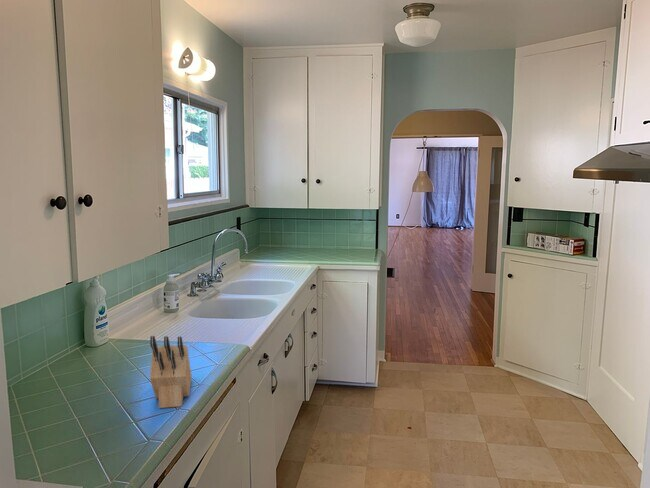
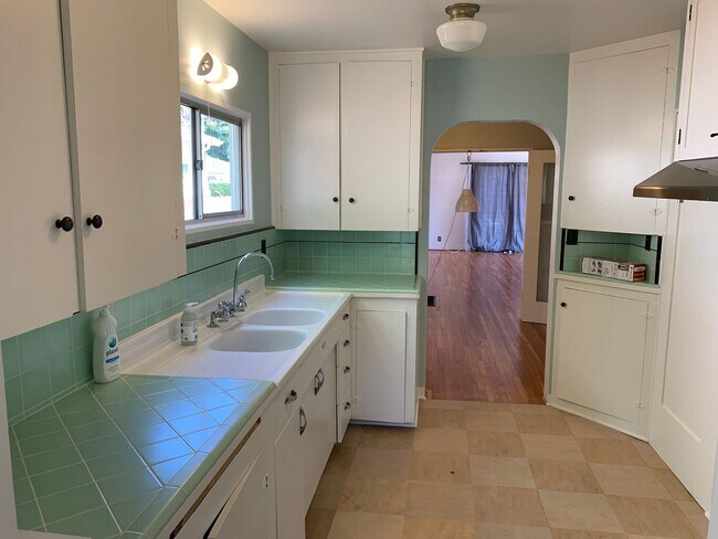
- knife block (171, 361)
